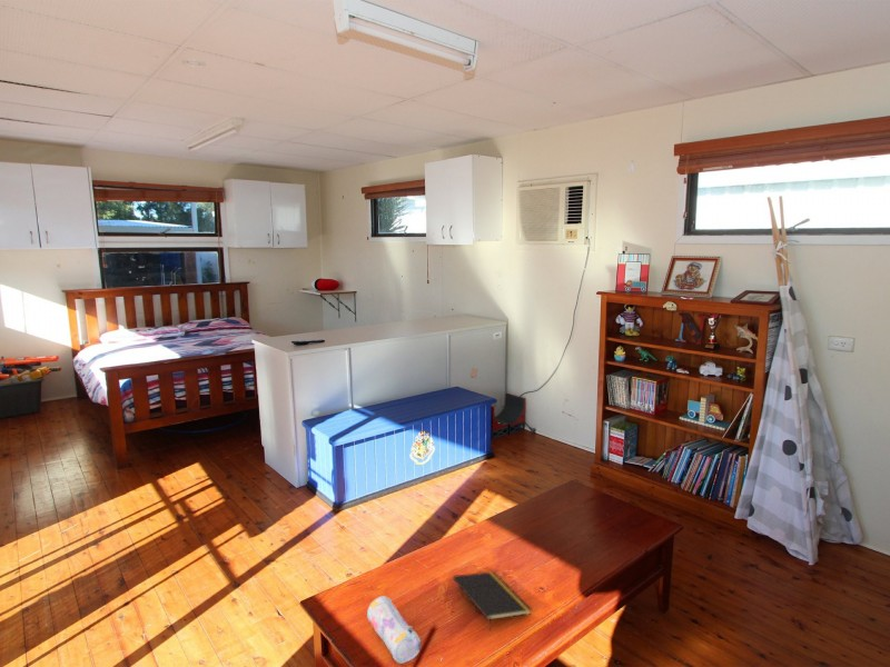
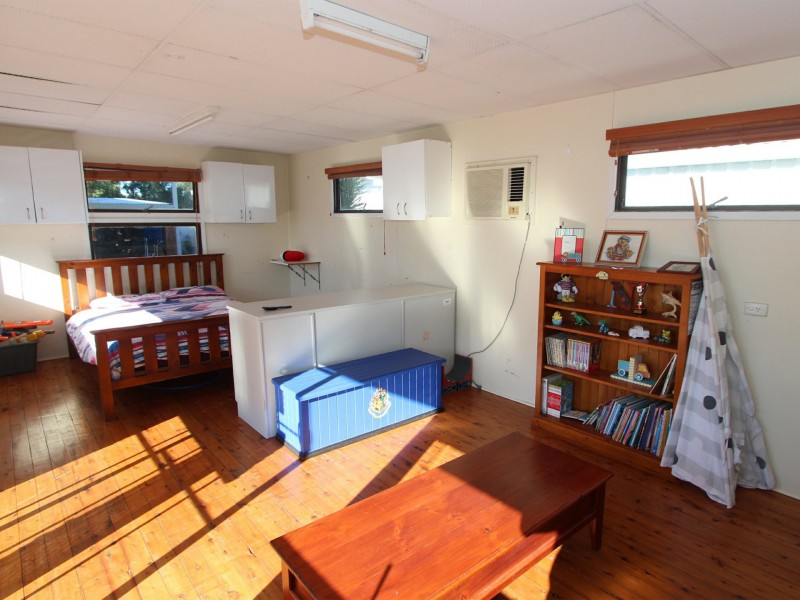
- notepad (491, 594)
- pencil case (393, 627)
